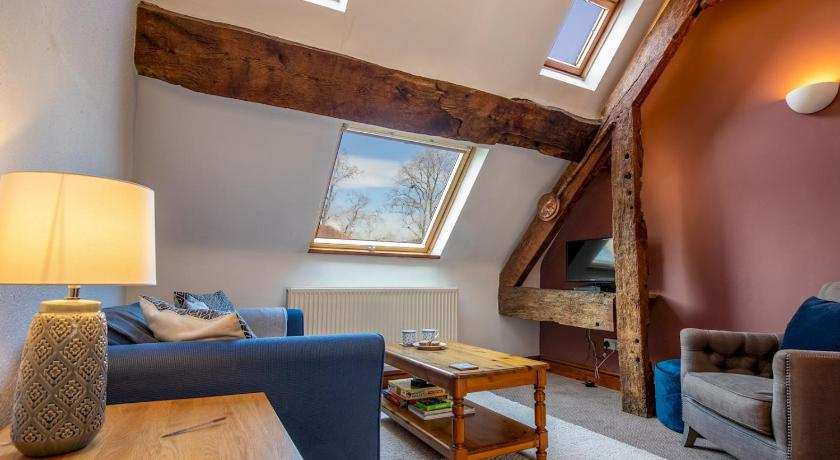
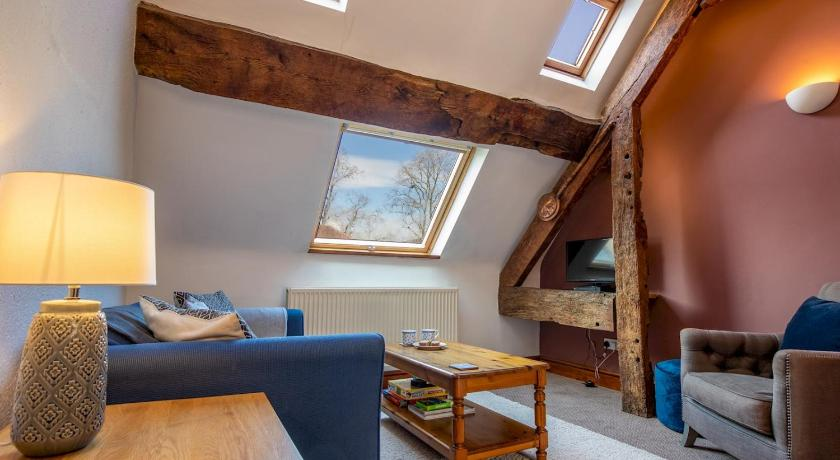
- pen (195, 426)
